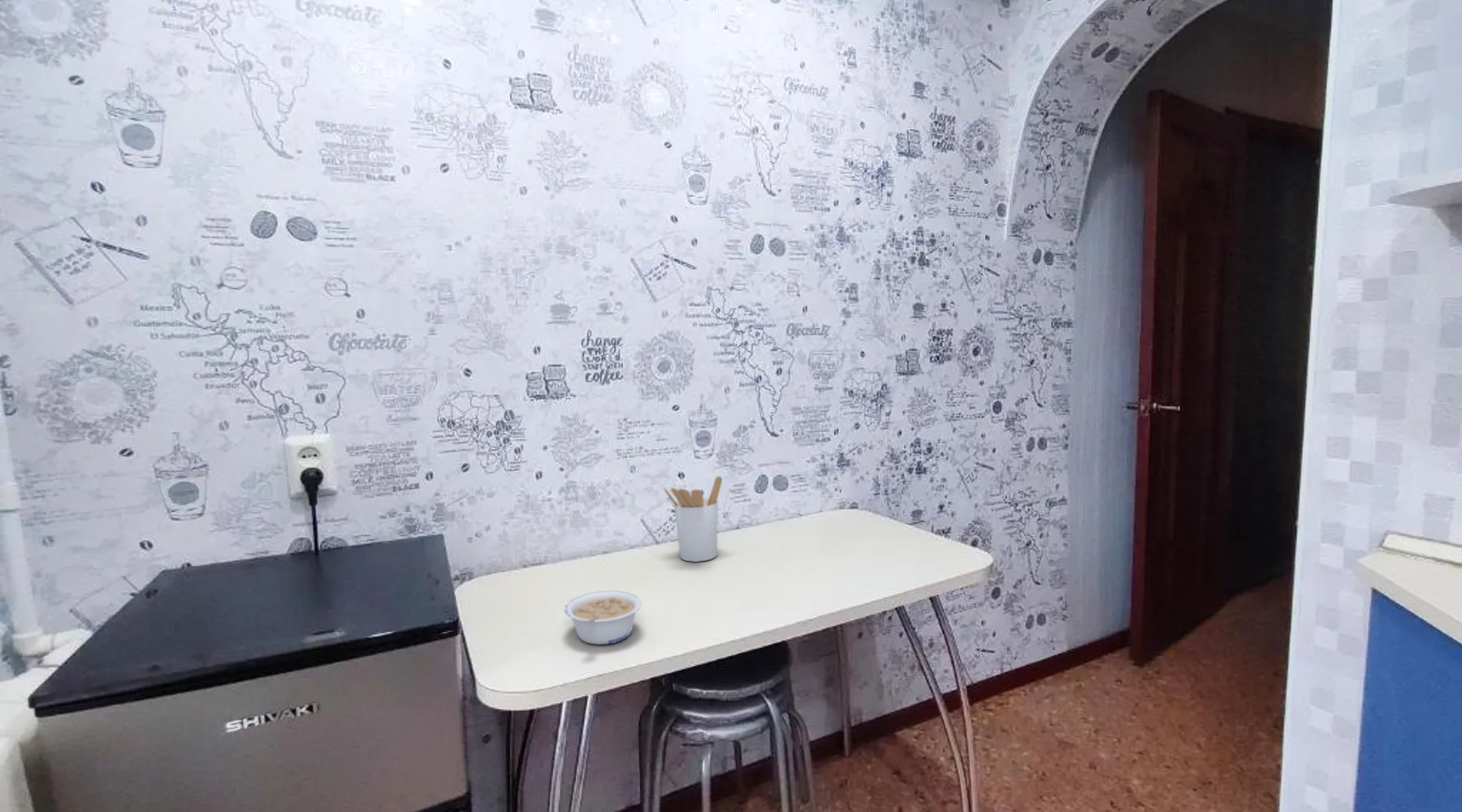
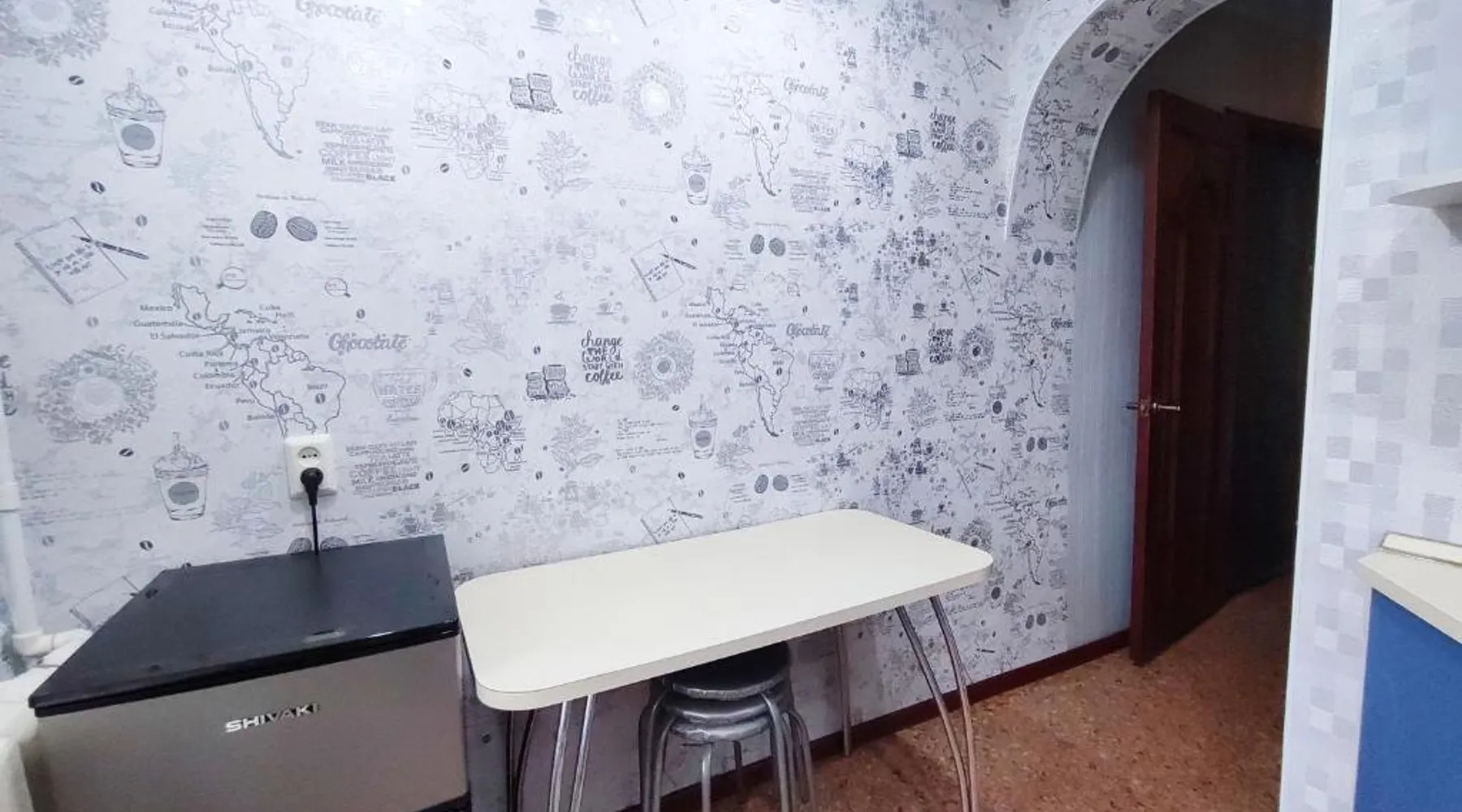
- utensil holder (694, 519)
- legume (604, 616)
